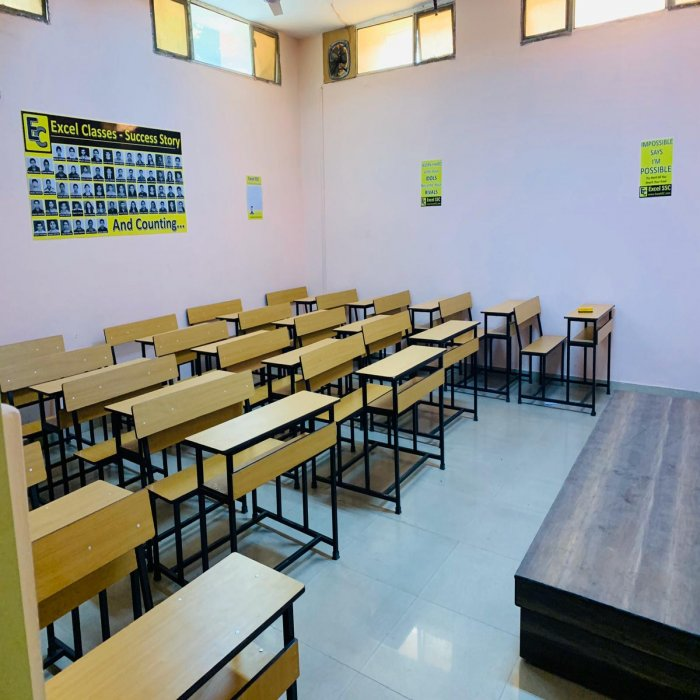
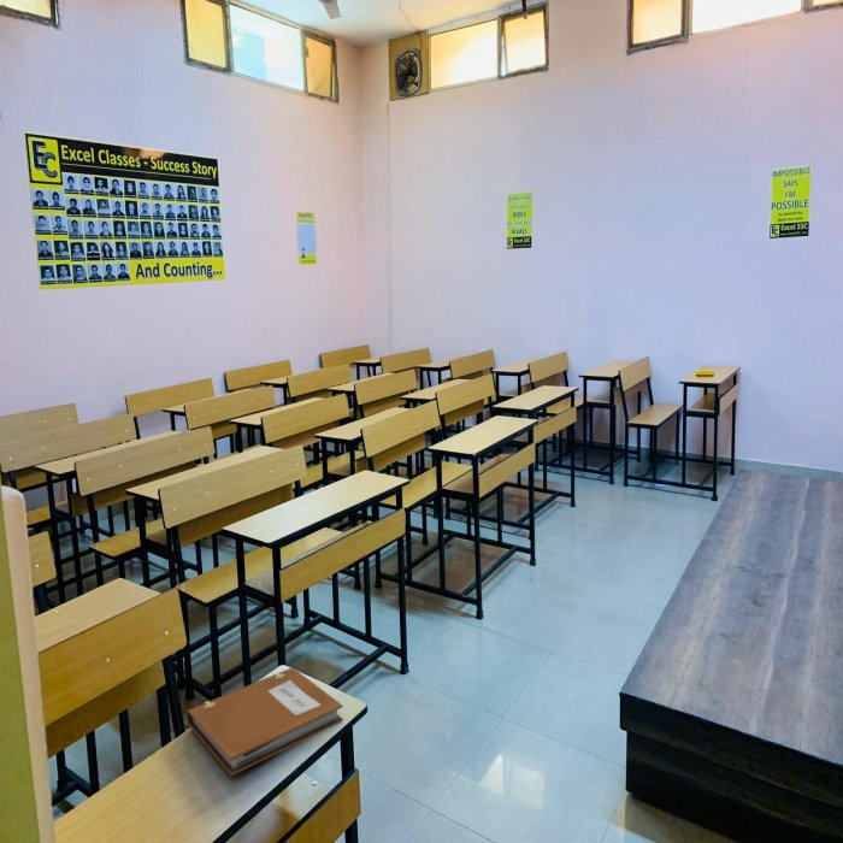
+ notebook (266, 712)
